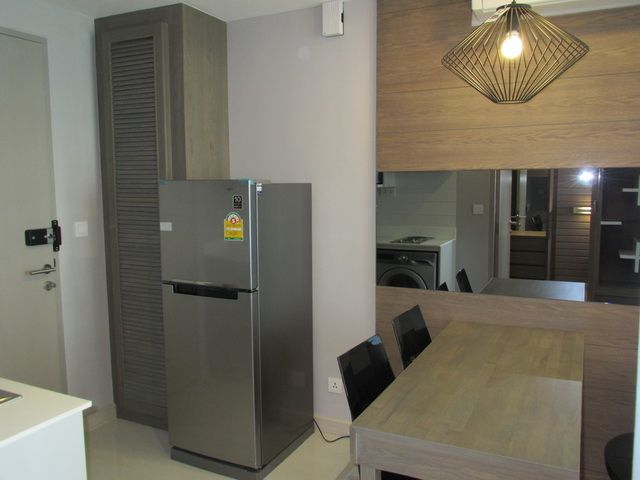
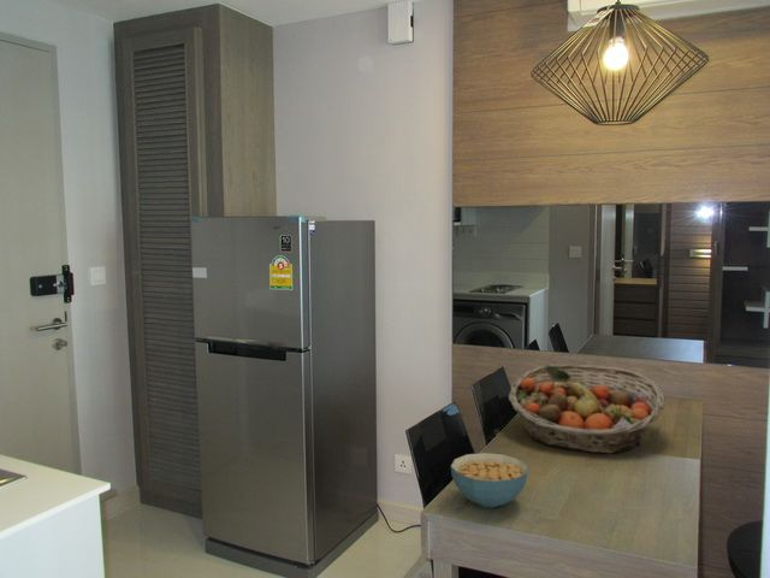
+ fruit basket (582, 406)
+ cereal bowl (488, 484)
